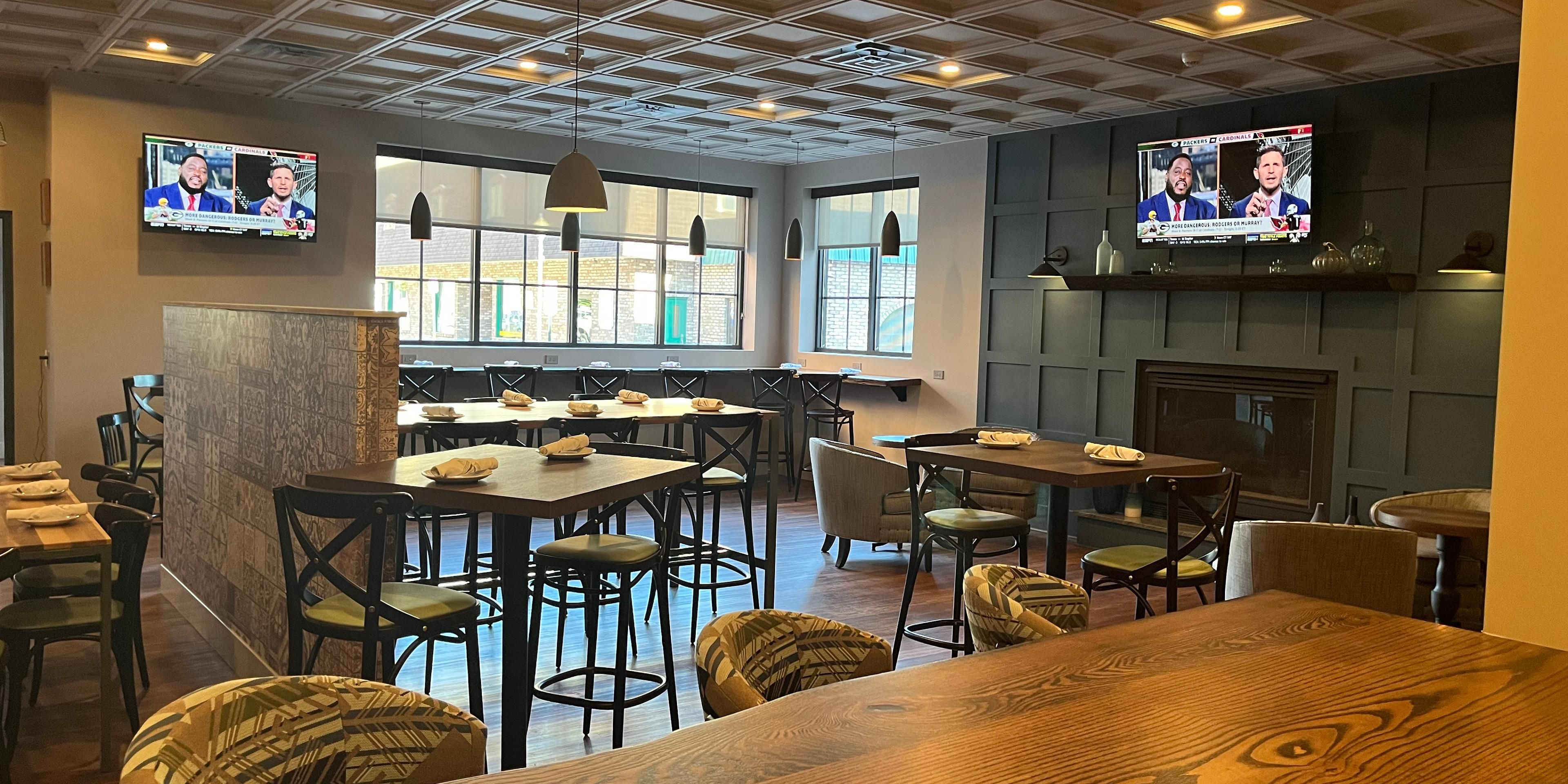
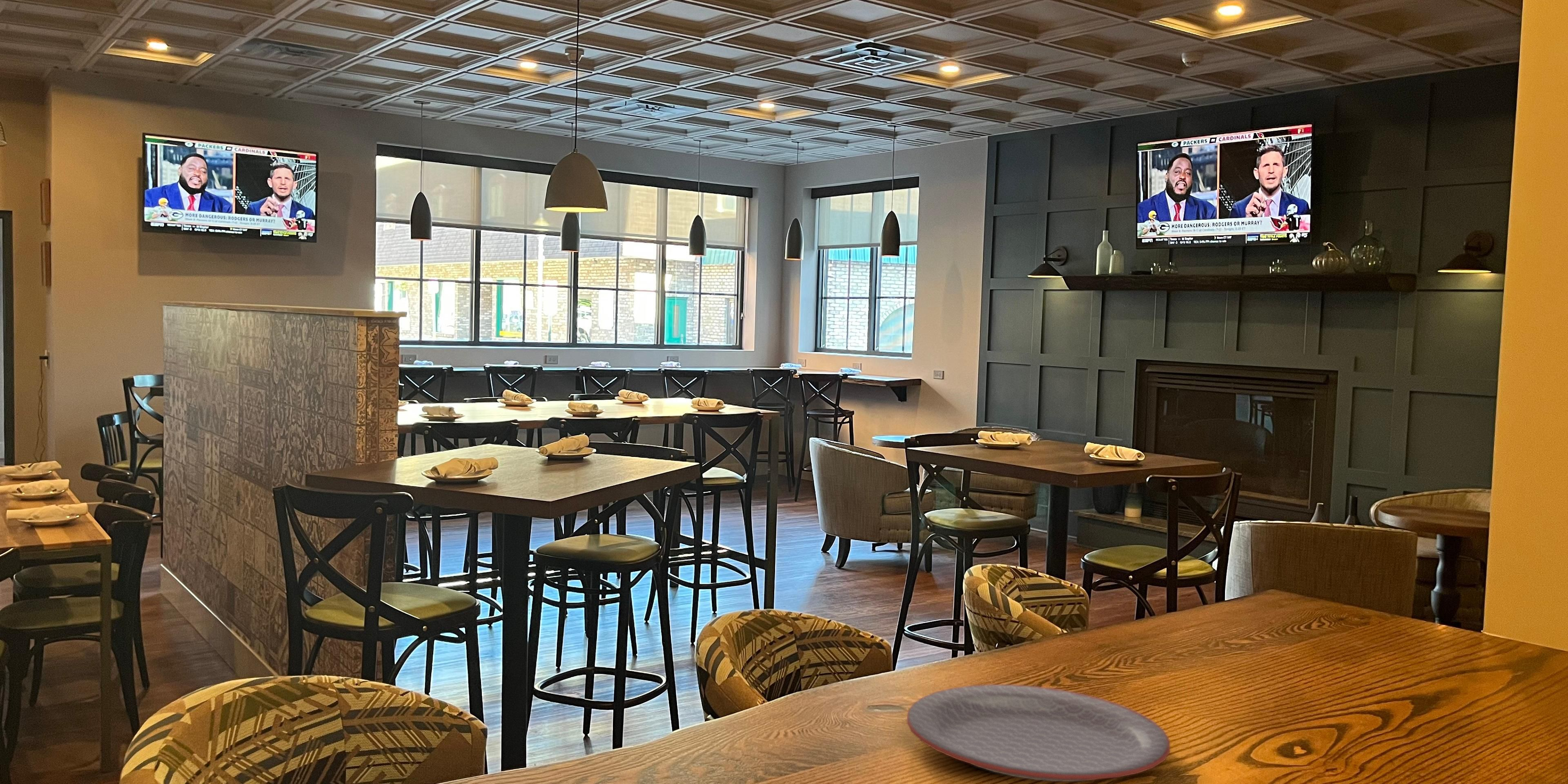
+ plate (1035, 735)
